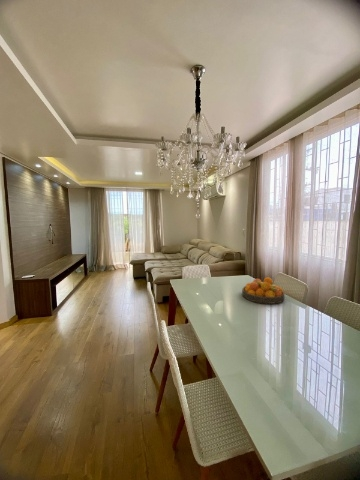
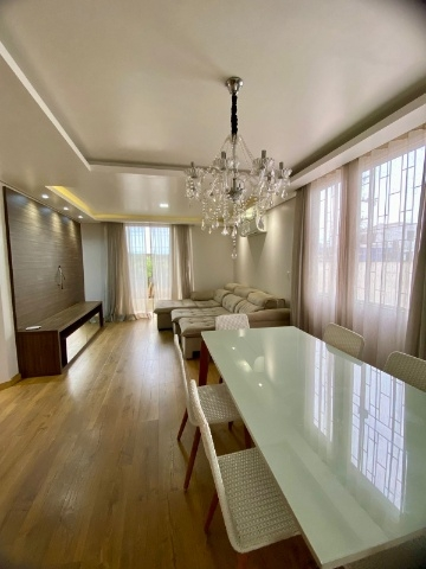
- fruit bowl (262, 288)
